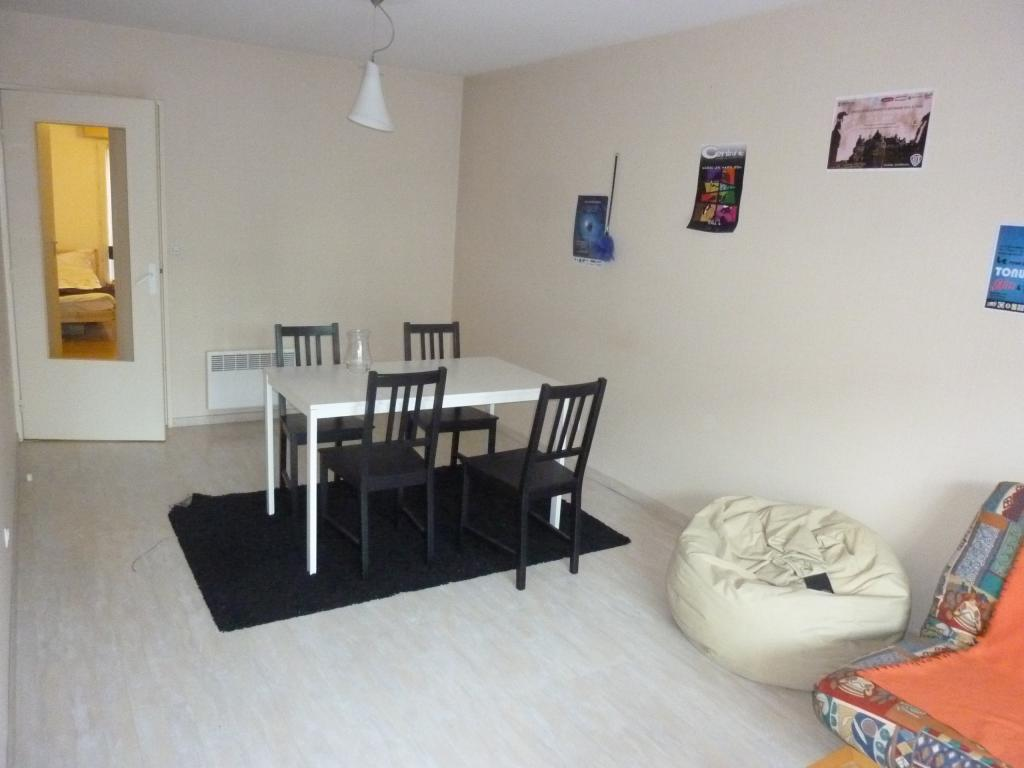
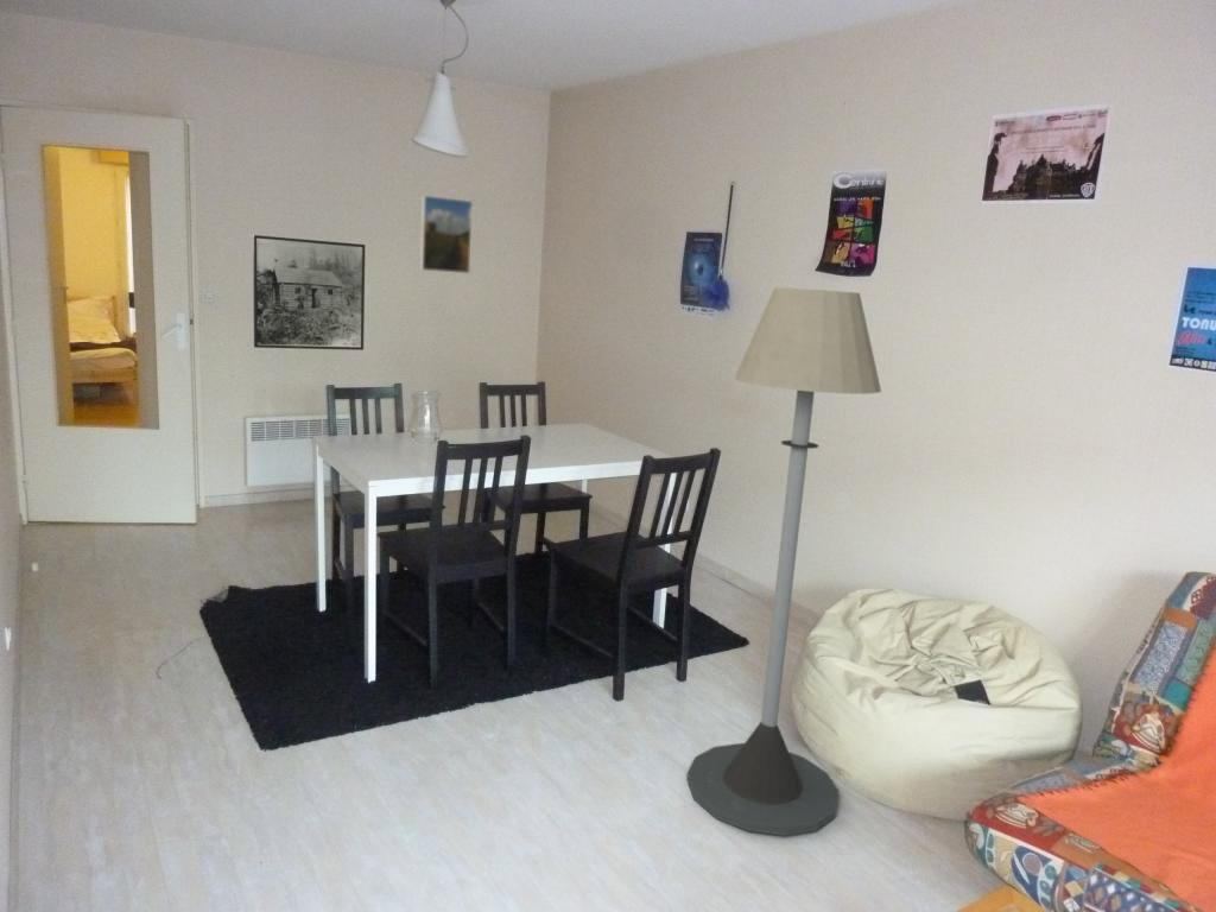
+ floor lamp (787, 553)
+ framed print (310, 294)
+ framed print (445, 235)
